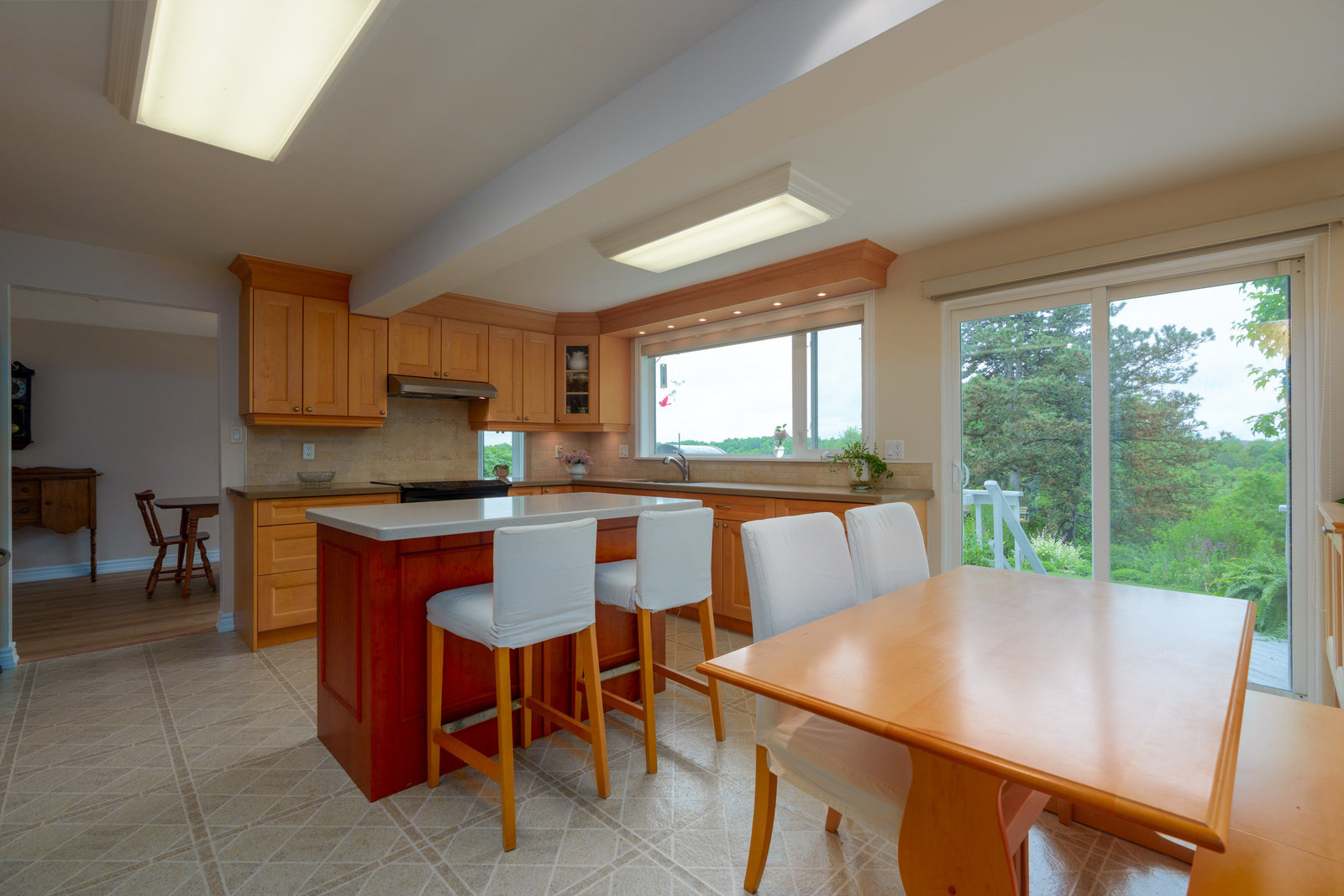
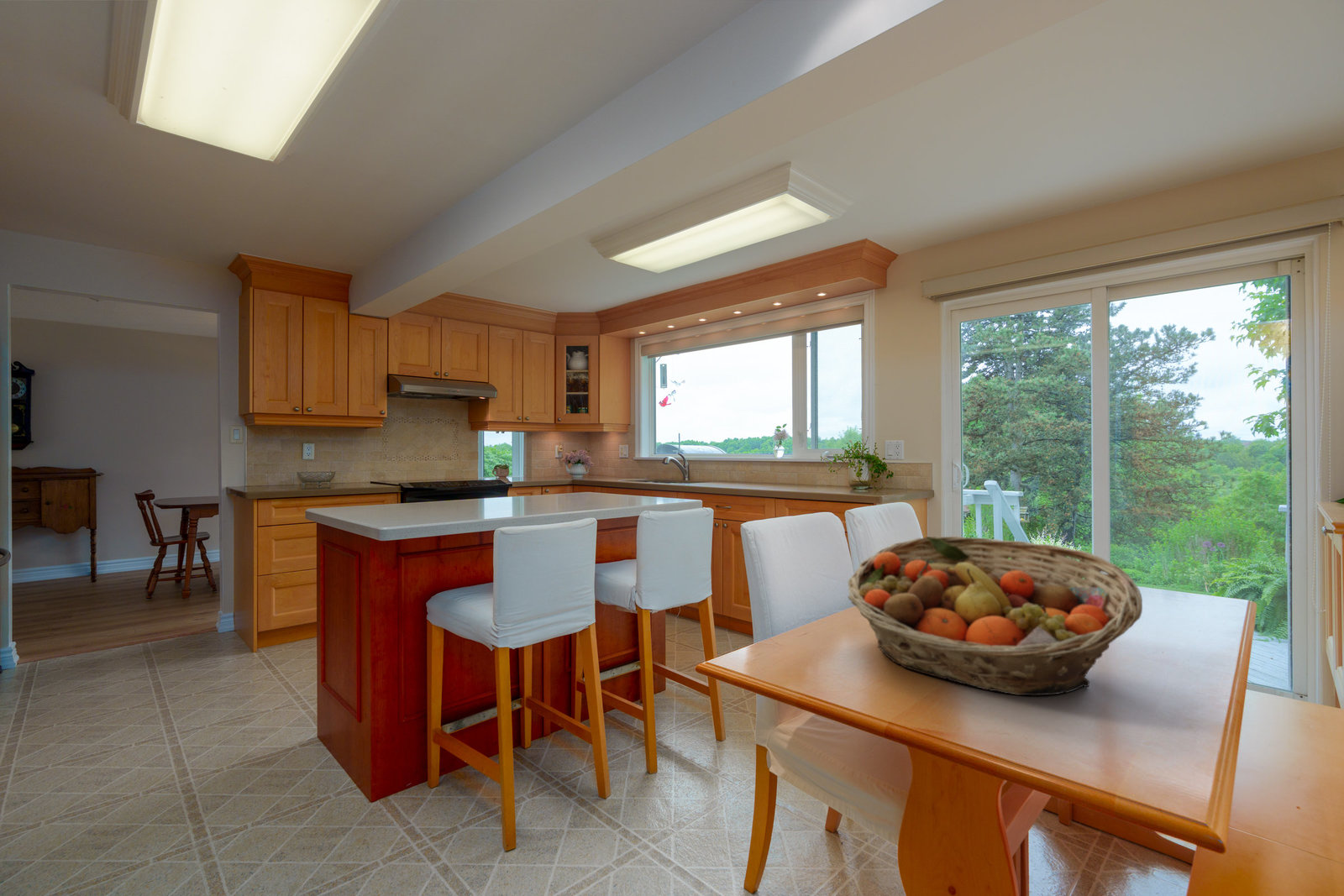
+ fruit basket (978, 605)
